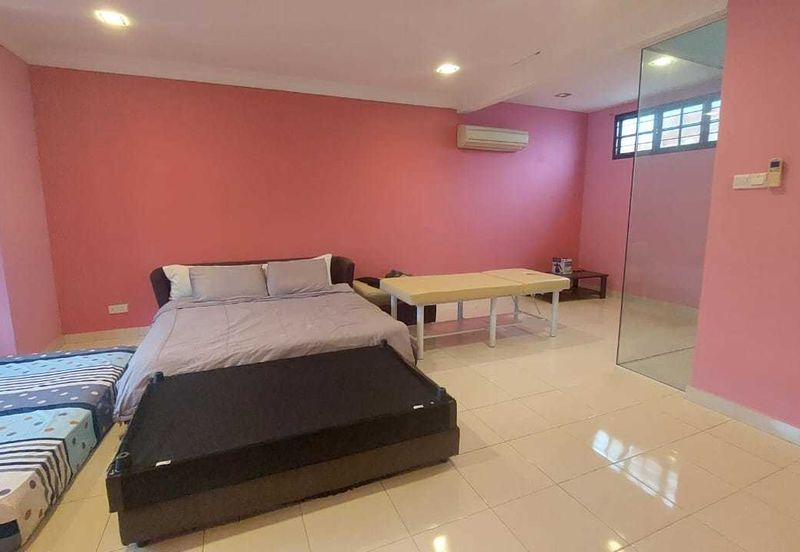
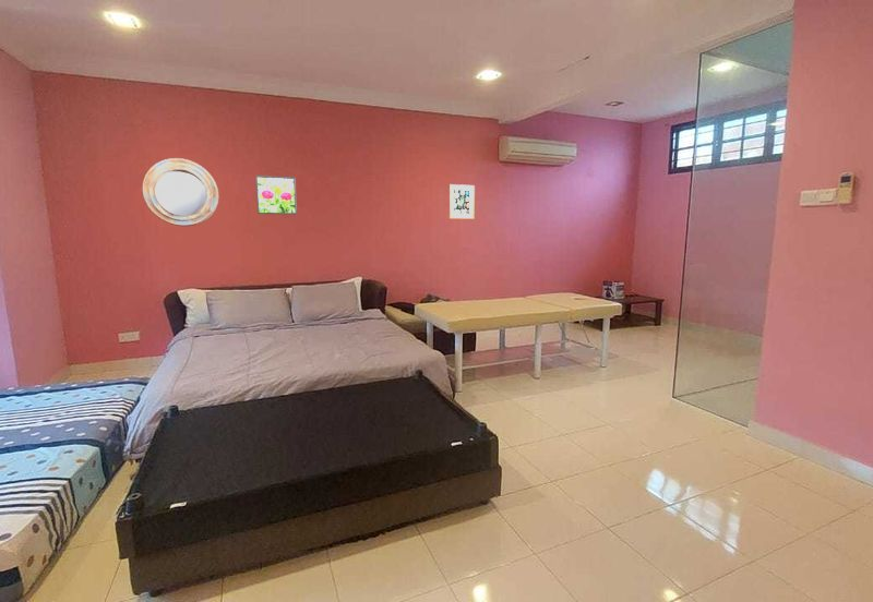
+ wall art (462, 202)
+ home mirror (181, 192)
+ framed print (276, 195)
